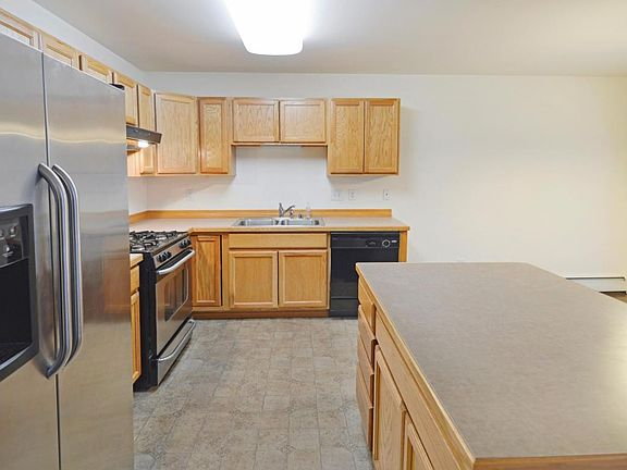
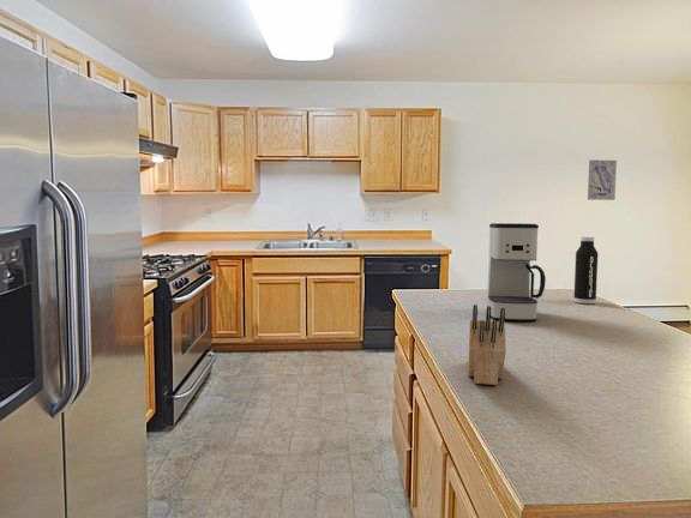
+ wall art (601, 180)
+ water bottle (585, 269)
+ coffee maker (516, 270)
+ knife block (486, 338)
